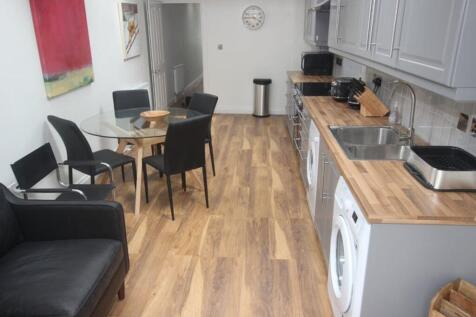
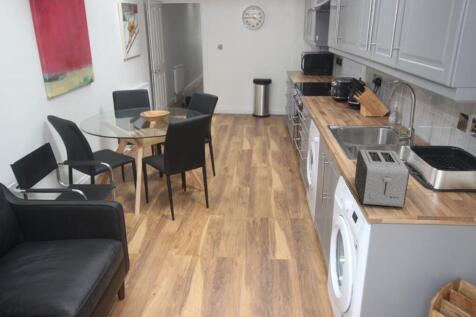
+ toaster (380, 177)
